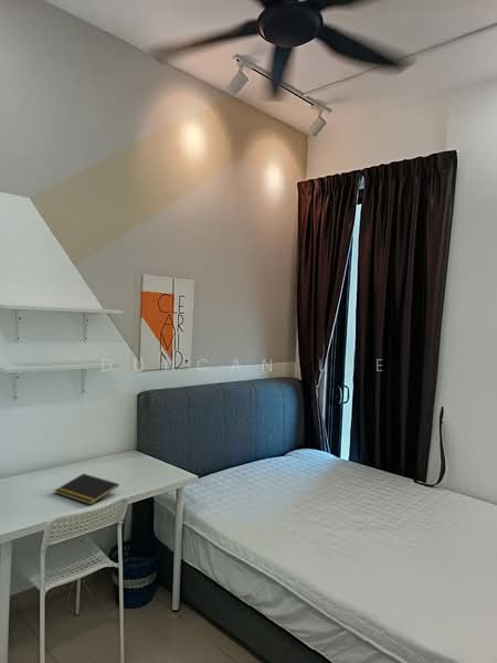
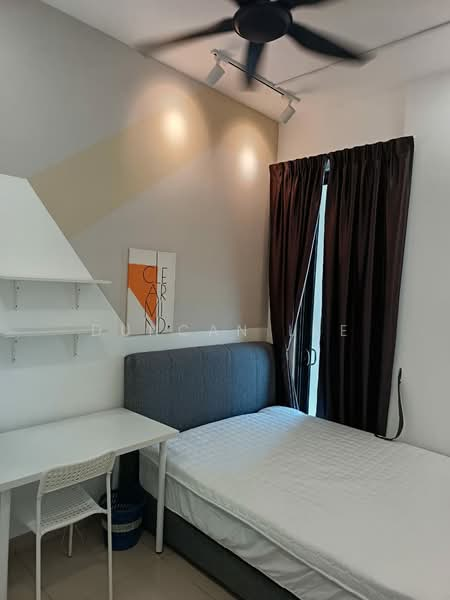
- notepad (86, 487)
